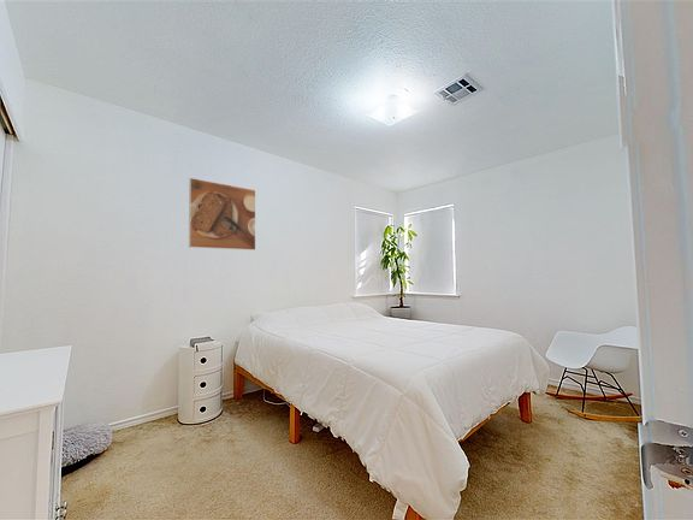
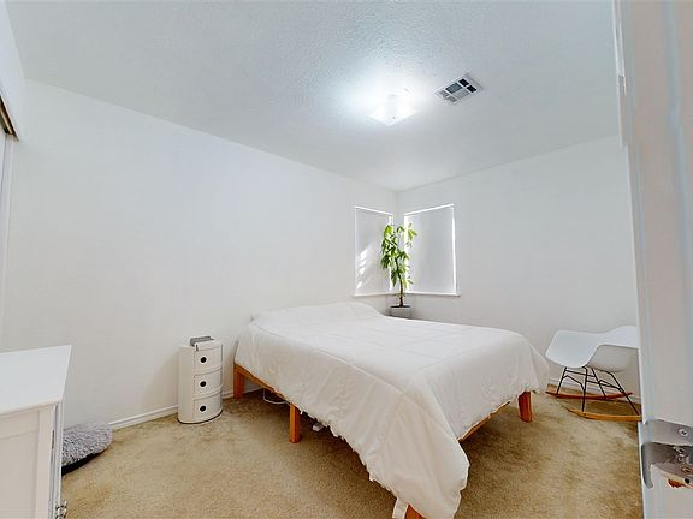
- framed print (224, 215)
